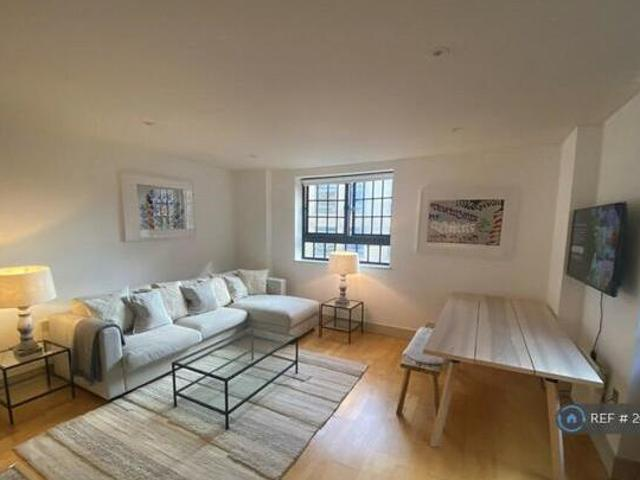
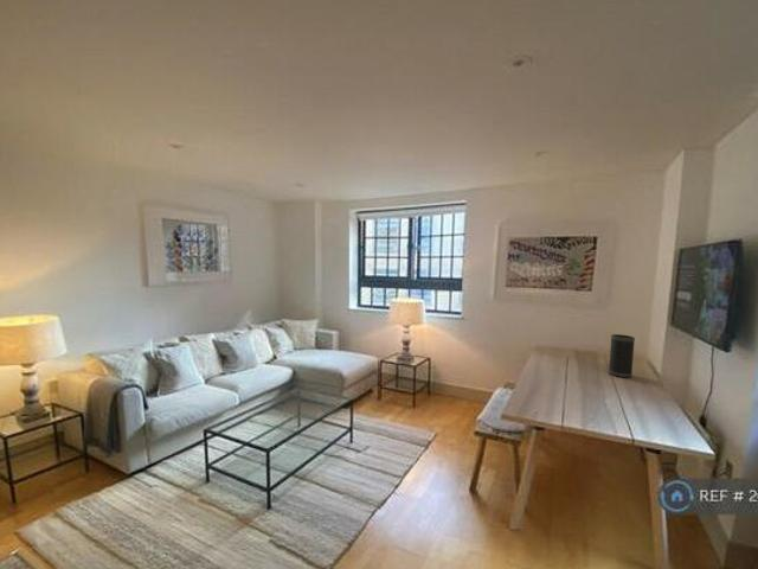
+ speaker (621, 356)
